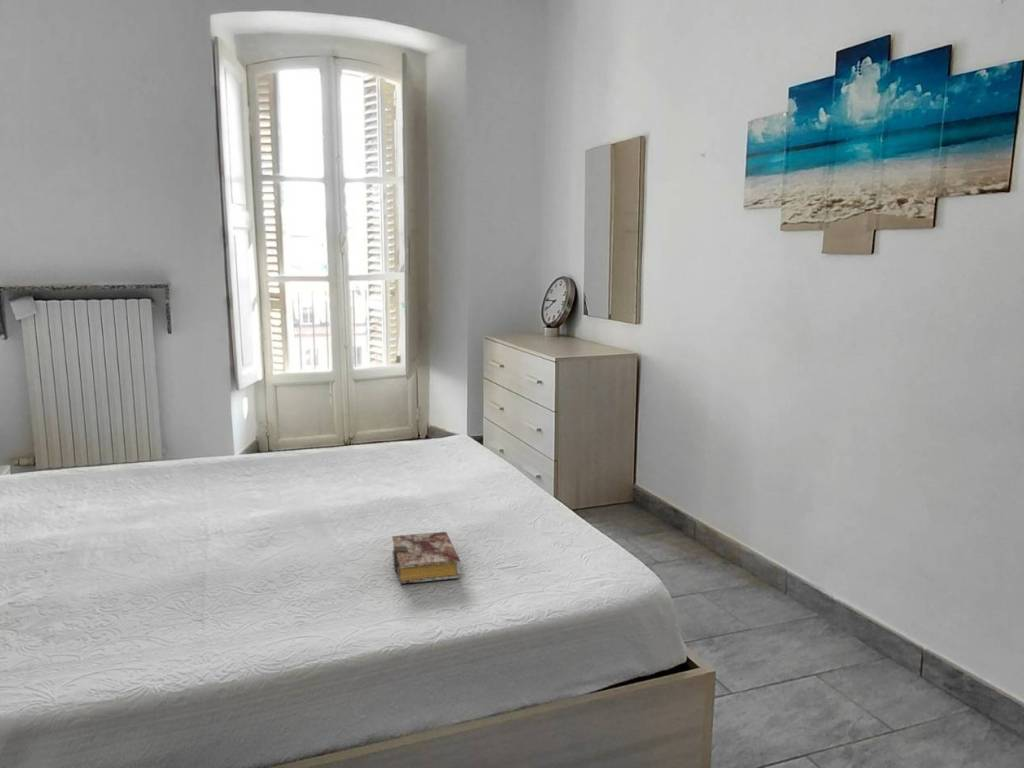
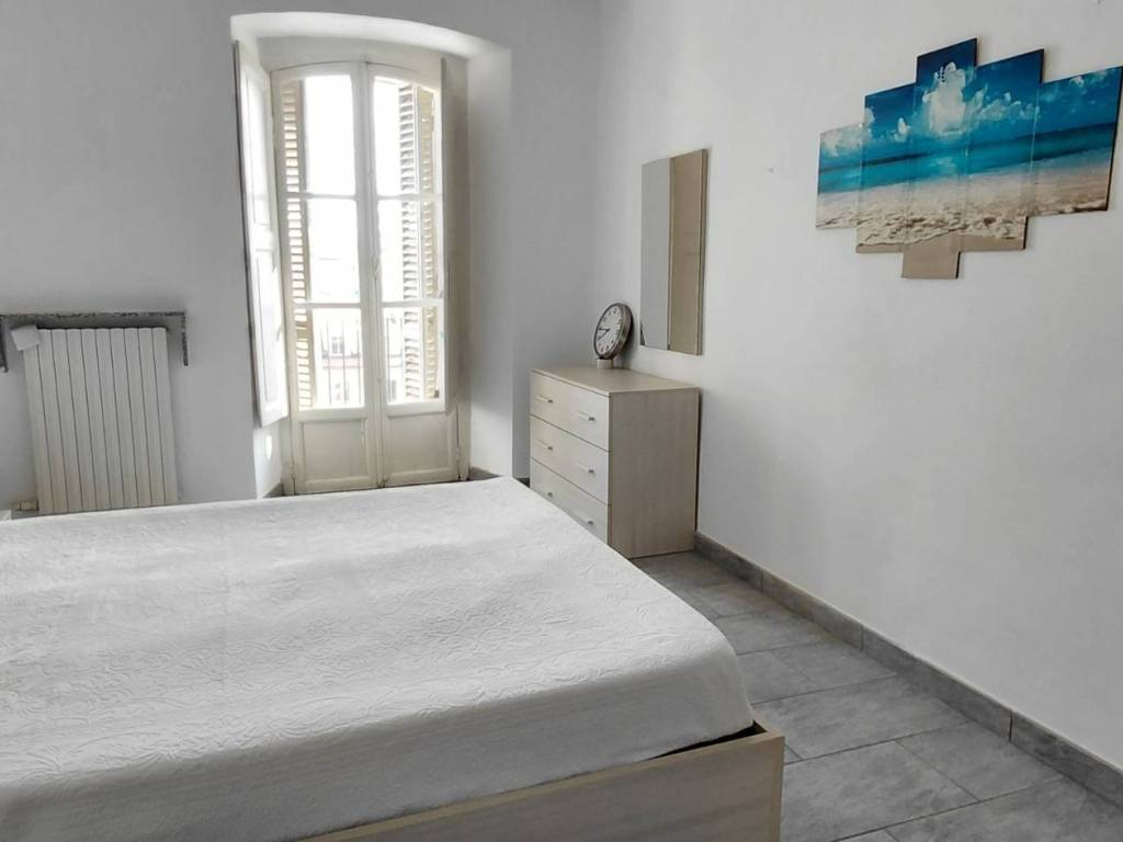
- book (424, 556)
